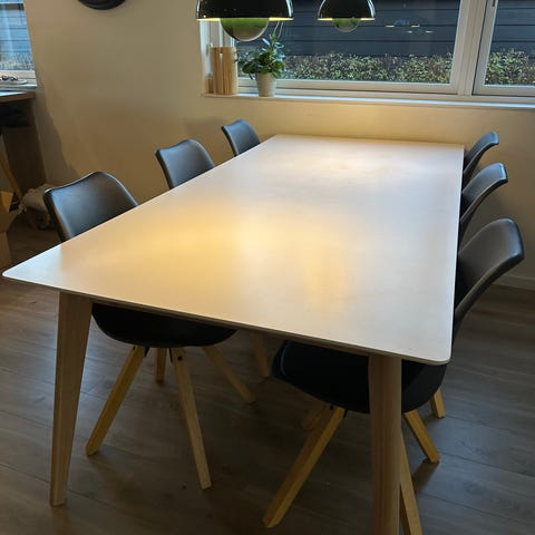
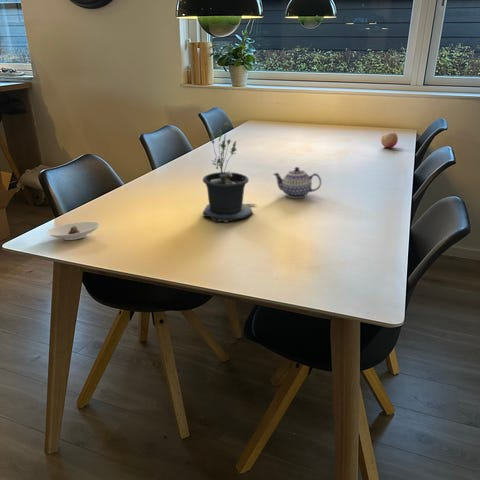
+ fruit (389, 139)
+ saucer (74, 231)
+ teapot (296, 181)
+ potted plant (228, 171)
